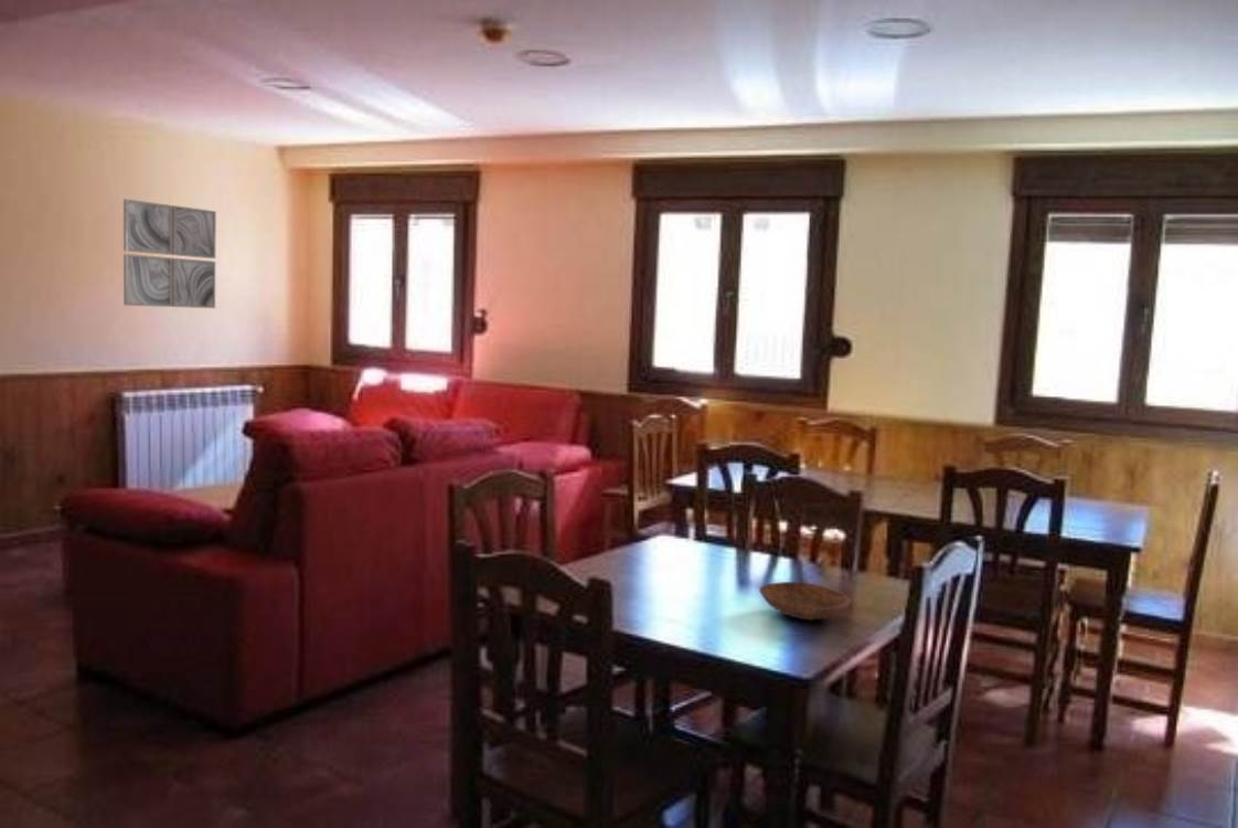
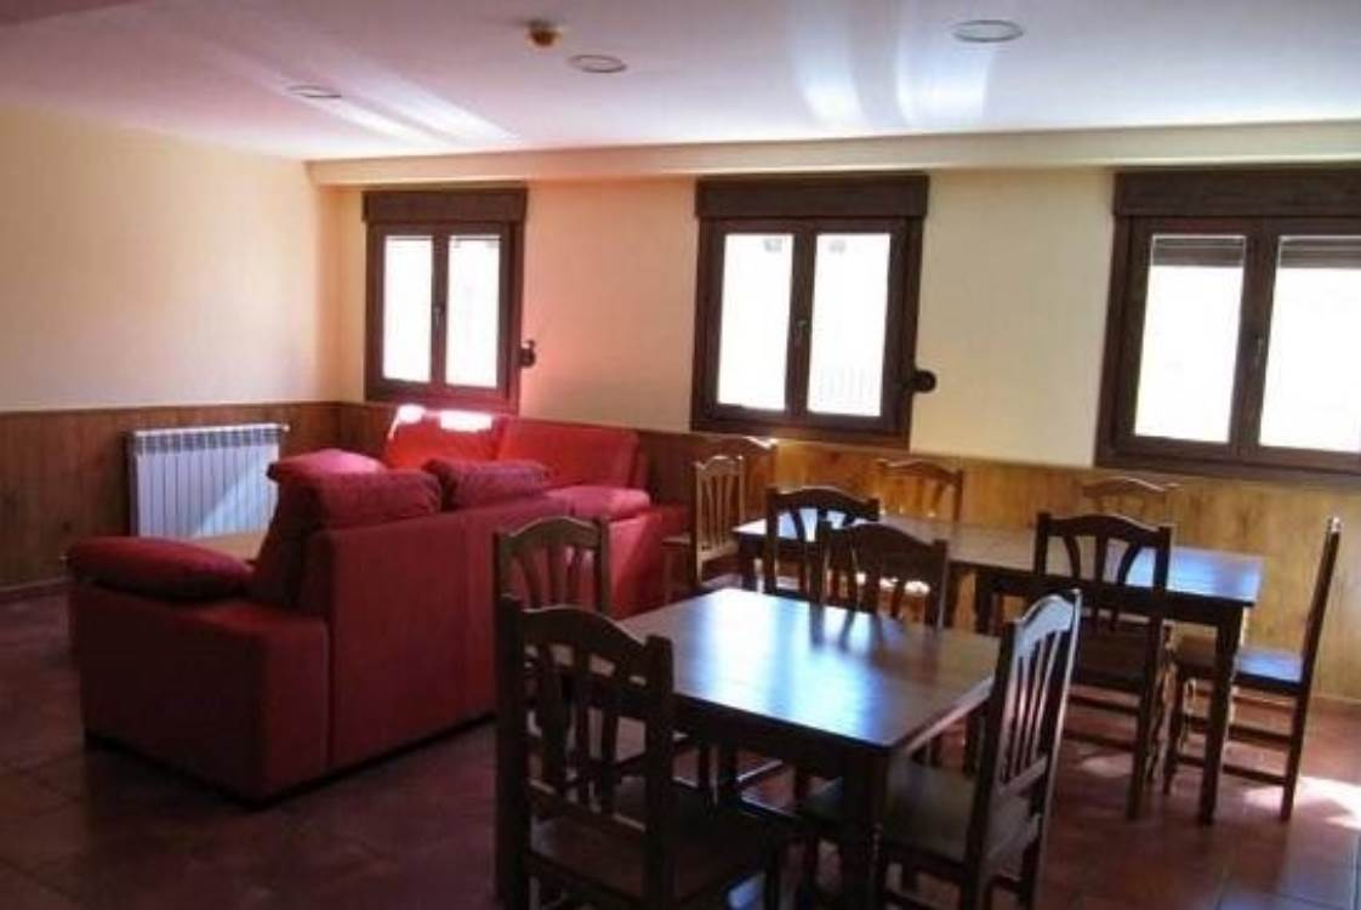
- wall art (171, 257)
- bowl (803, 604)
